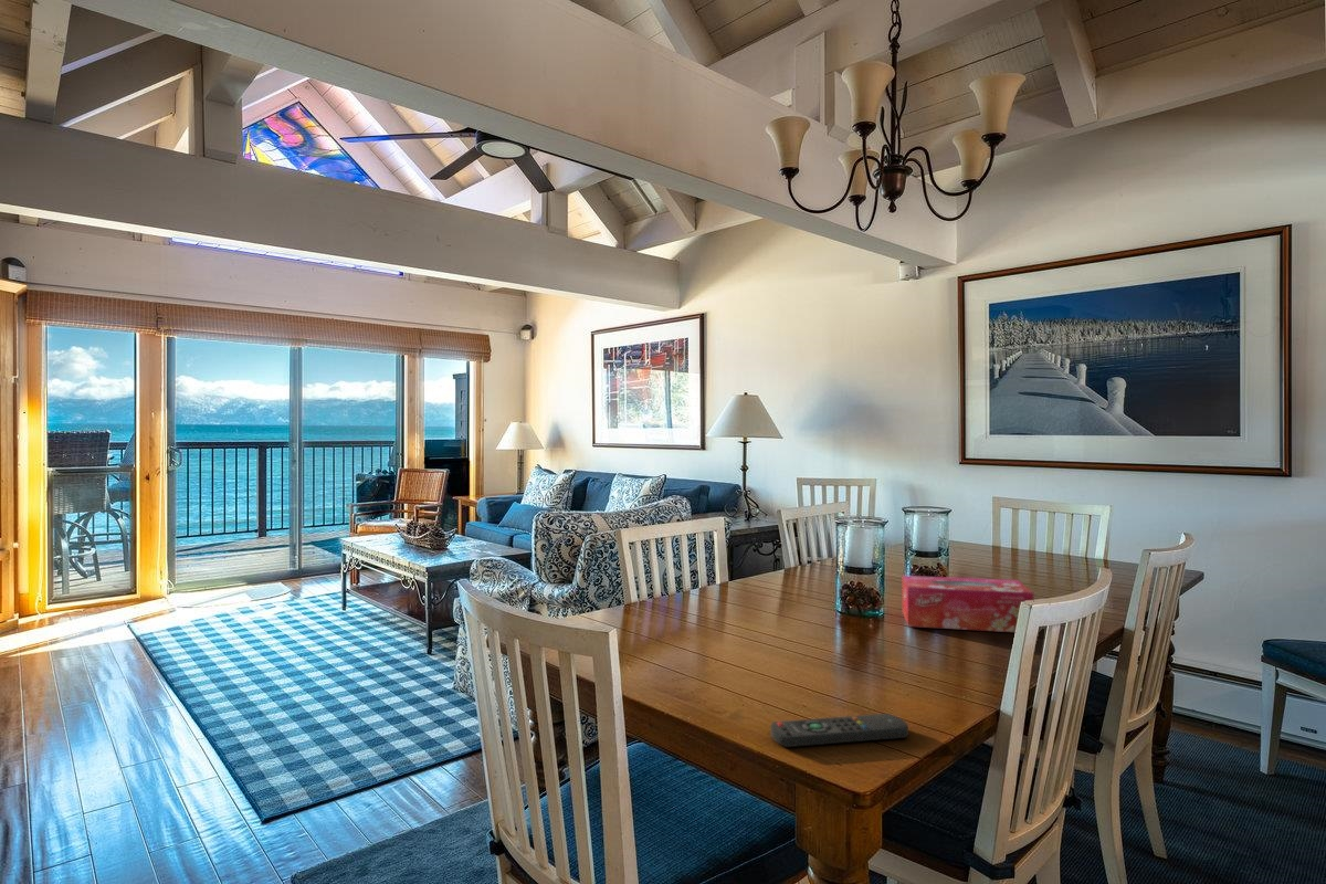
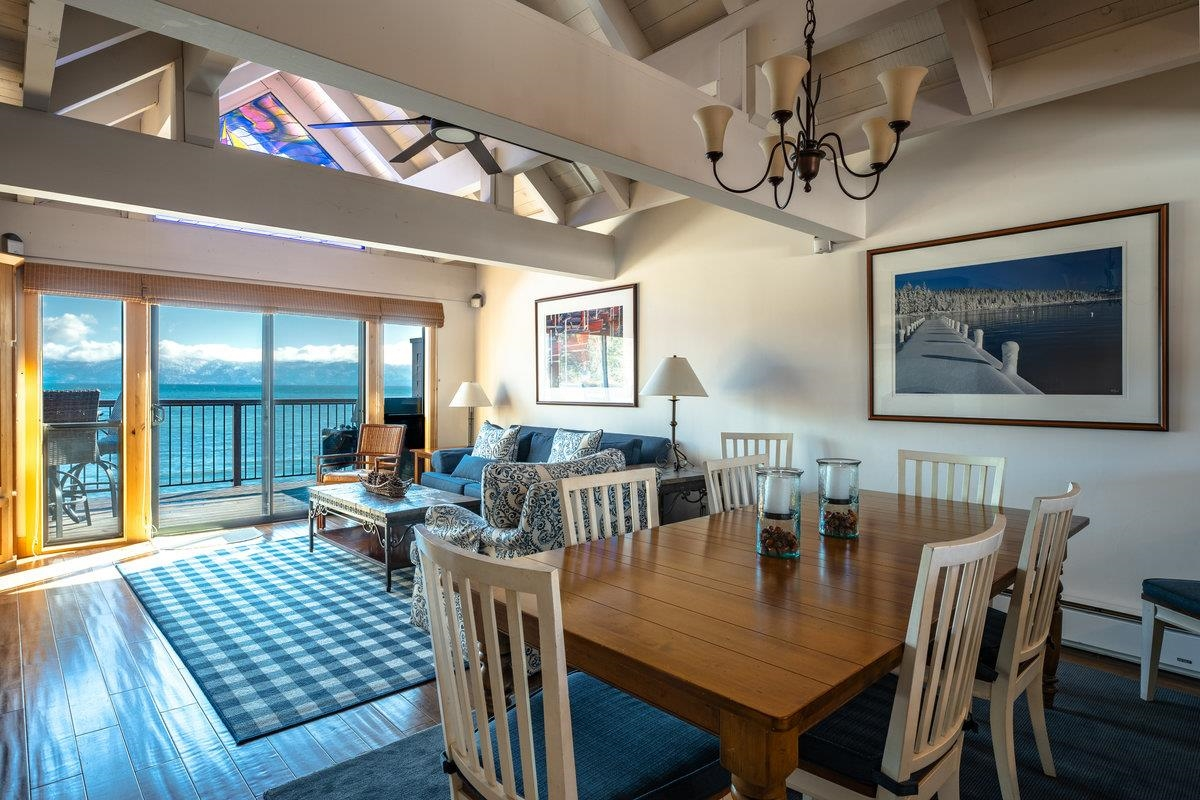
- remote control (839, 728)
- tissue box (964, 602)
